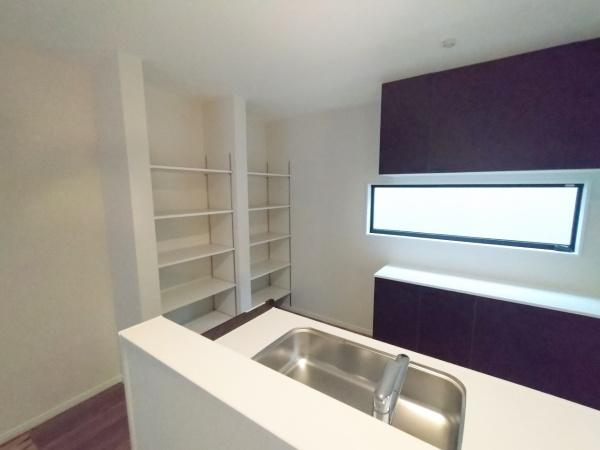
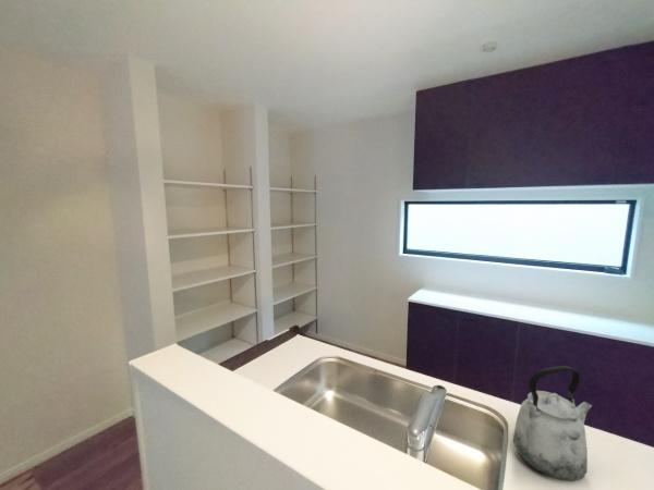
+ kettle (560, 413)
